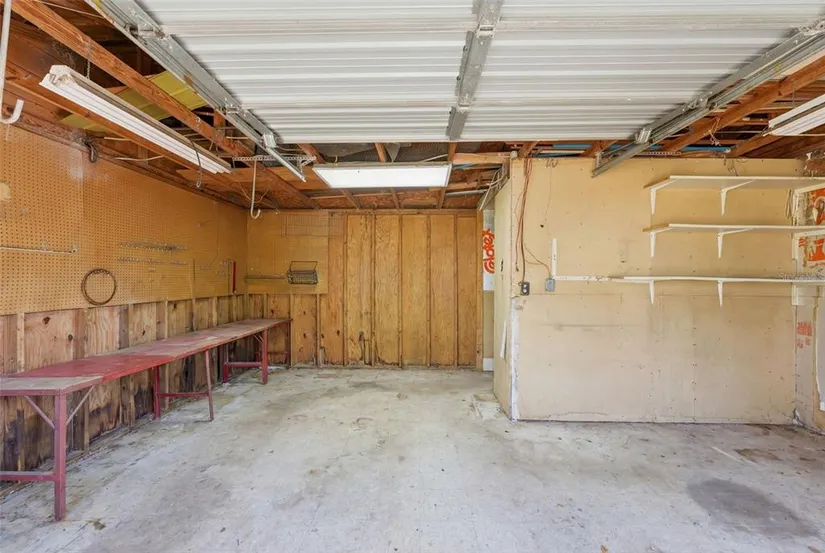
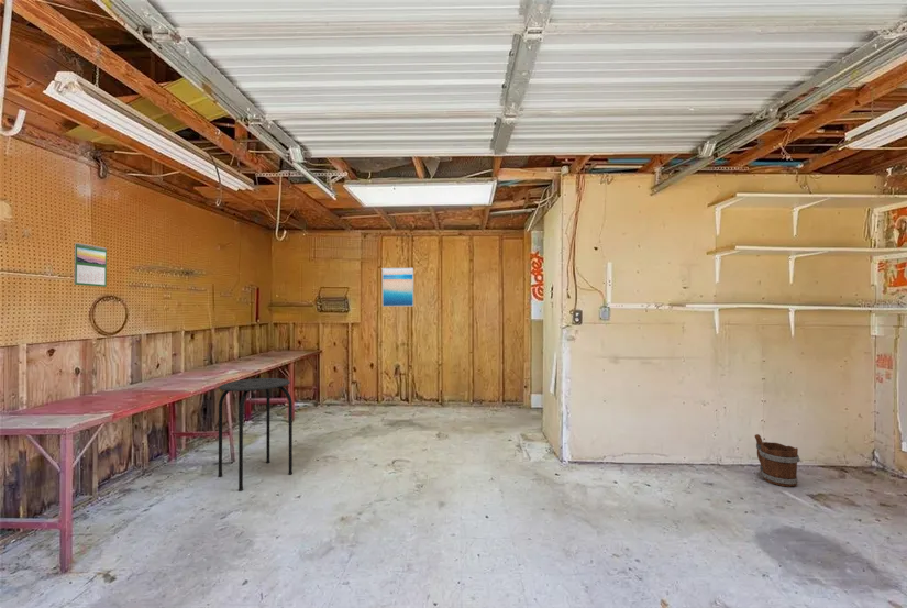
+ stool (266, 429)
+ bucket (773, 458)
+ calendar (90, 265)
+ wall art (398, 287)
